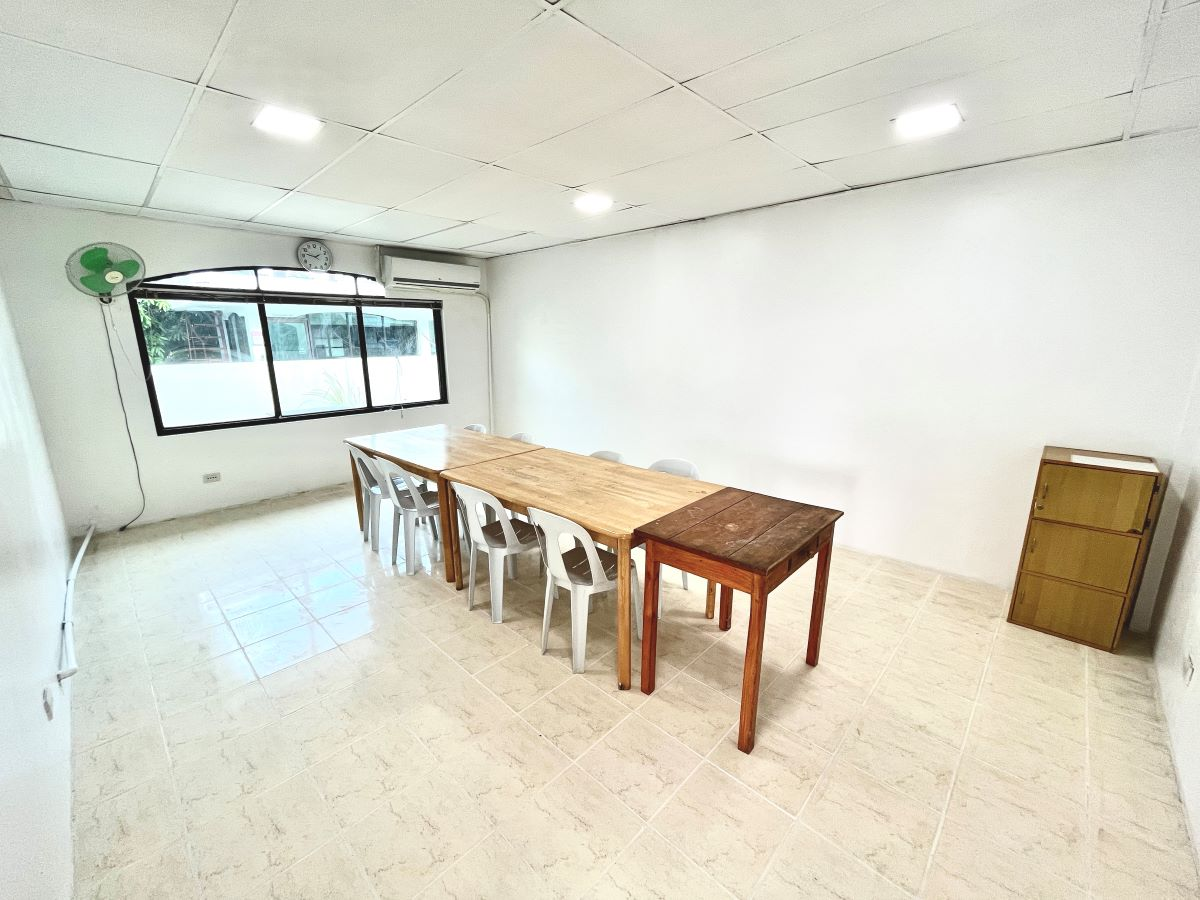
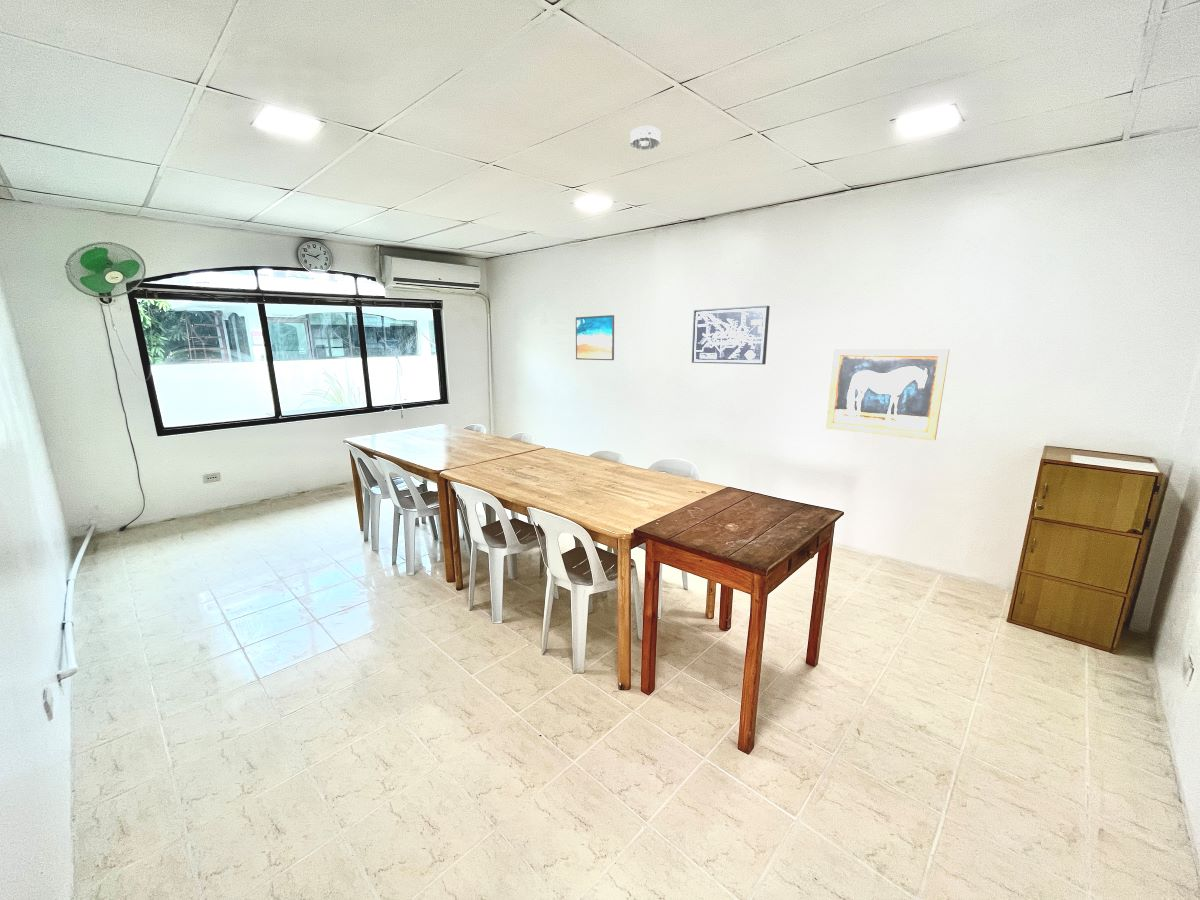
+ wall art (728, 336)
+ wall art (882, 392)
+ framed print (594, 338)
+ smoke detector (645, 137)
